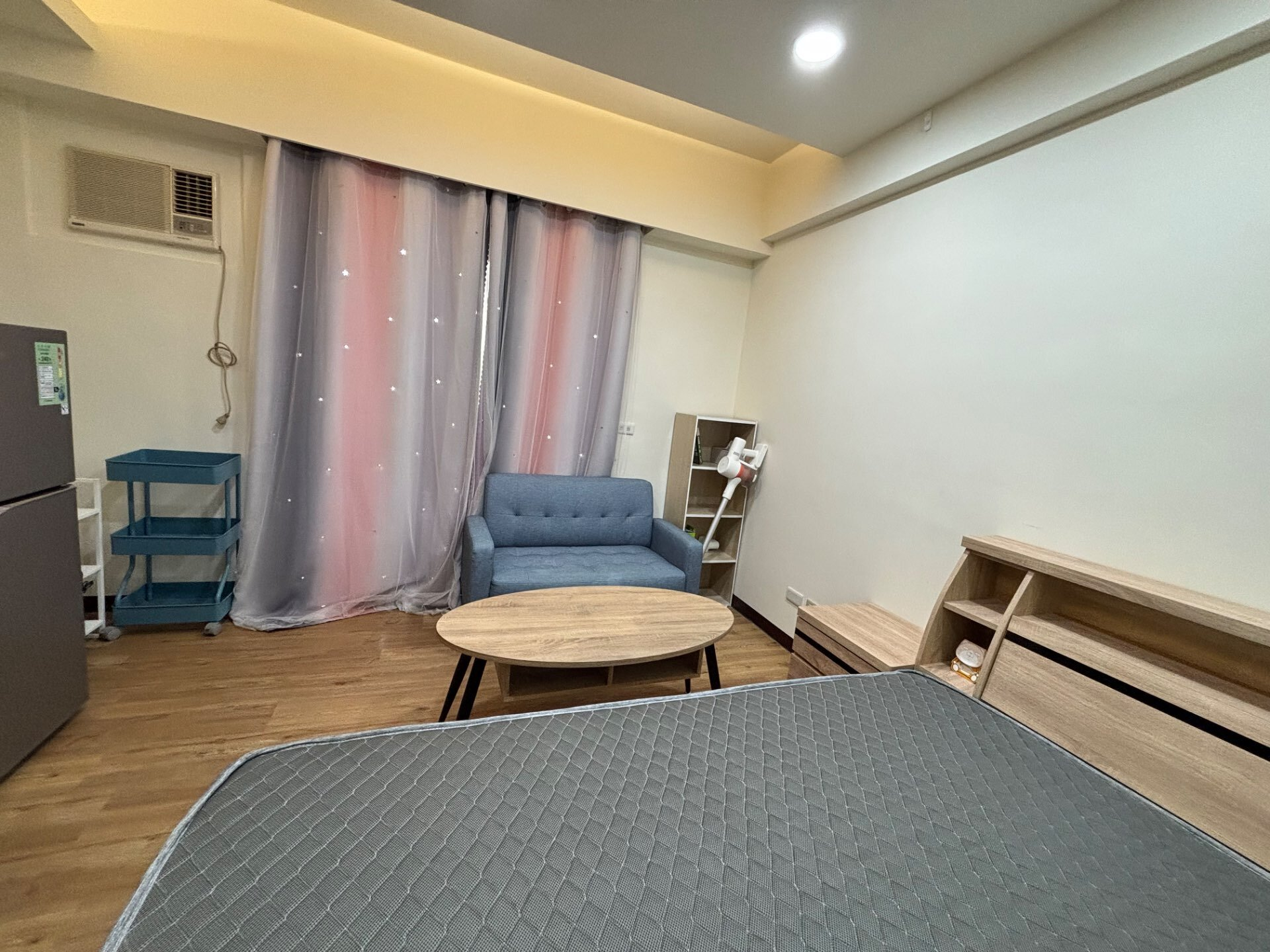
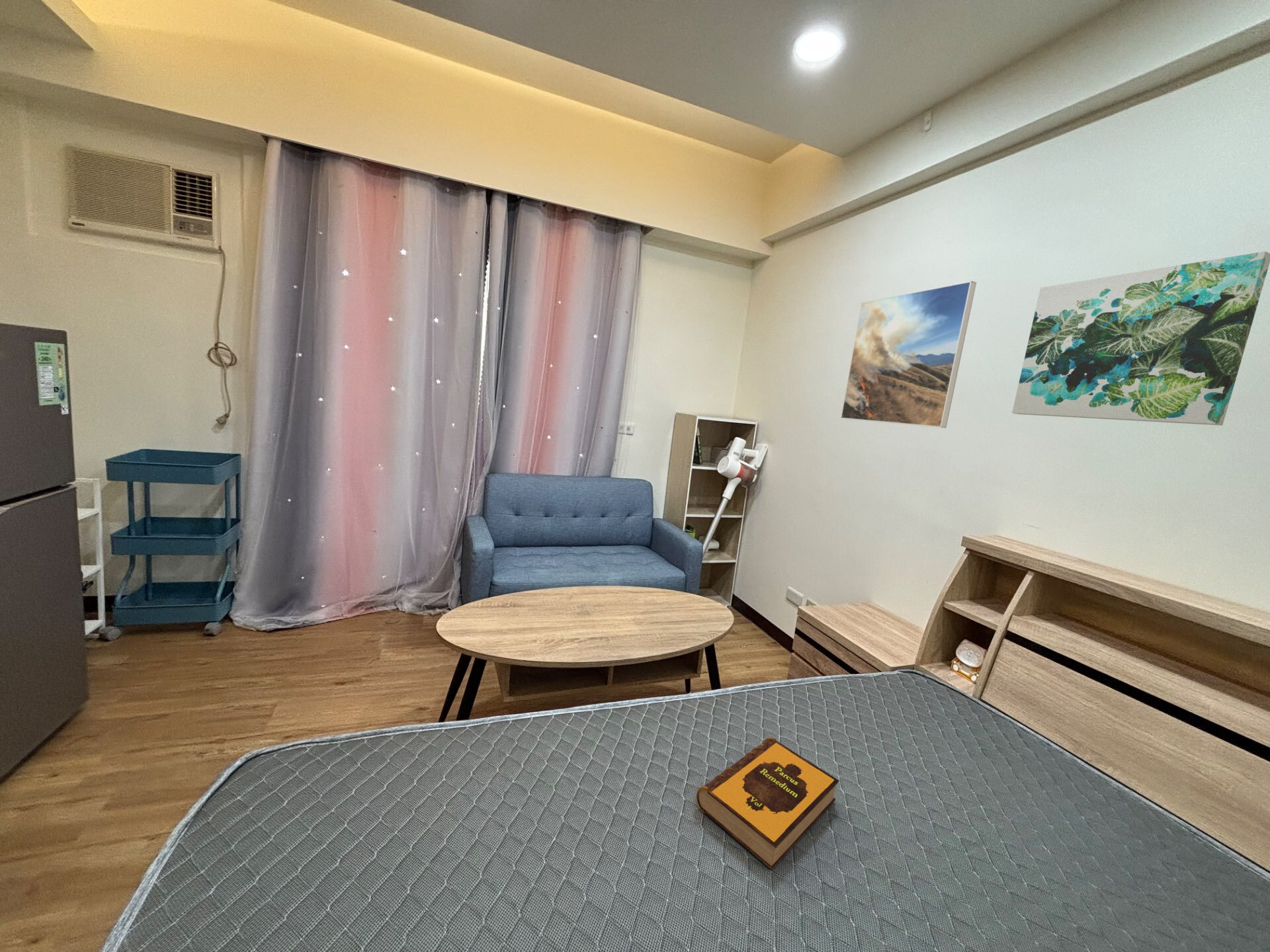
+ wall art (1120, 347)
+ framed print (900, 359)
+ hardback book (768, 792)
